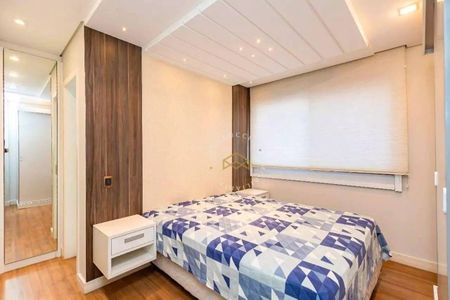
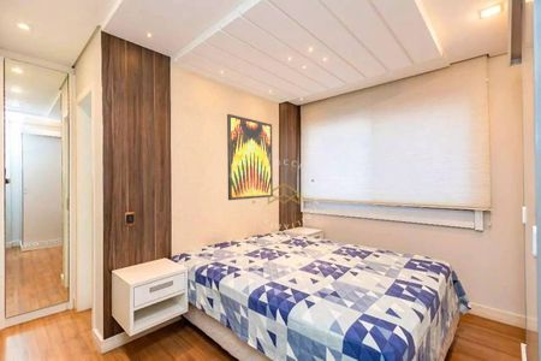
+ wall art (251, 159)
